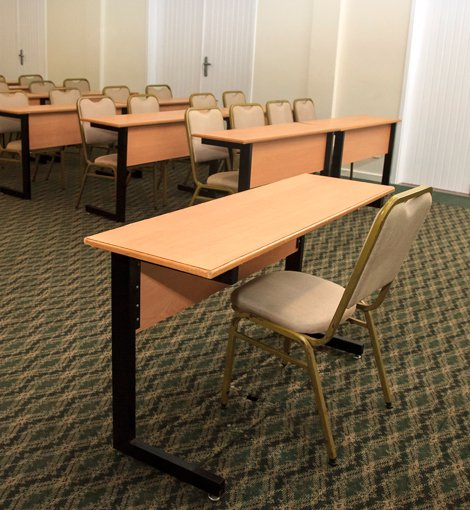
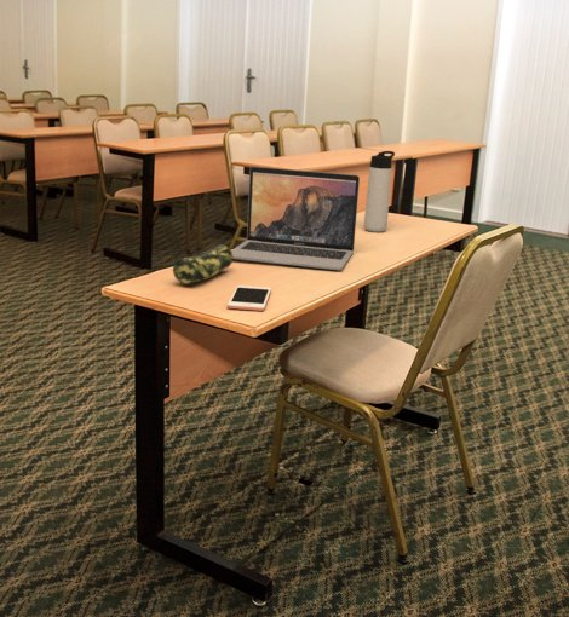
+ pencil case (202, 264)
+ thermos bottle (380, 191)
+ laptop (293, 217)
+ cell phone (249, 296)
